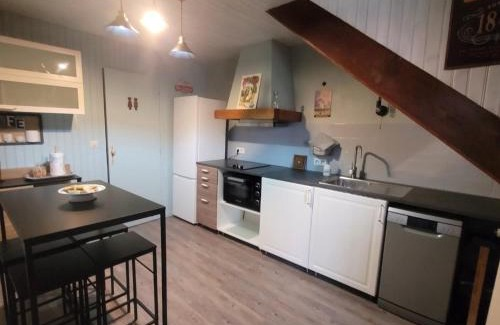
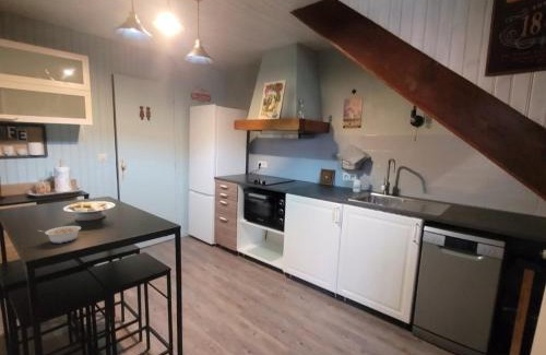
+ legume (62, 234)
